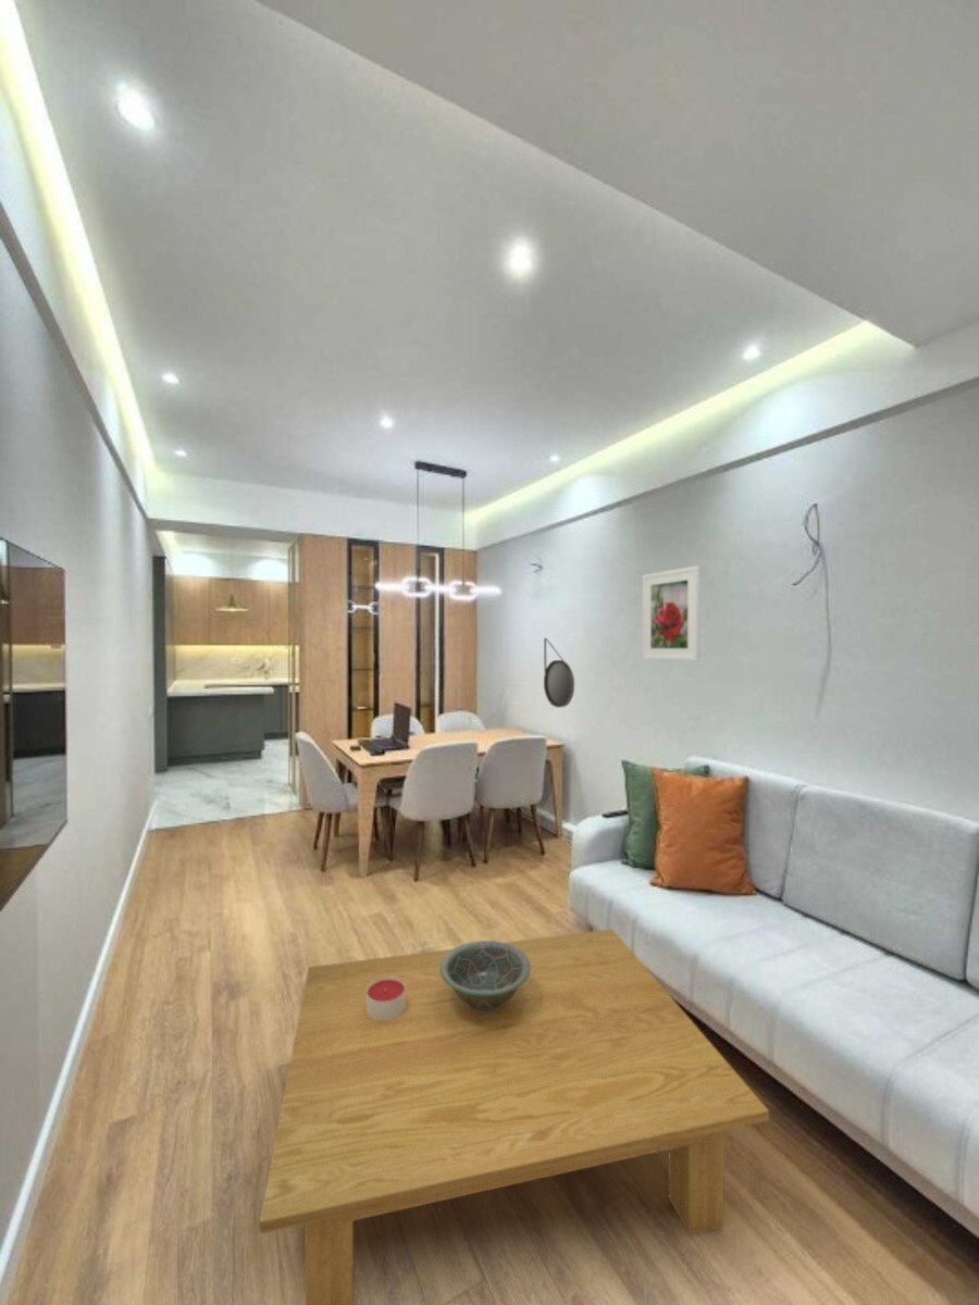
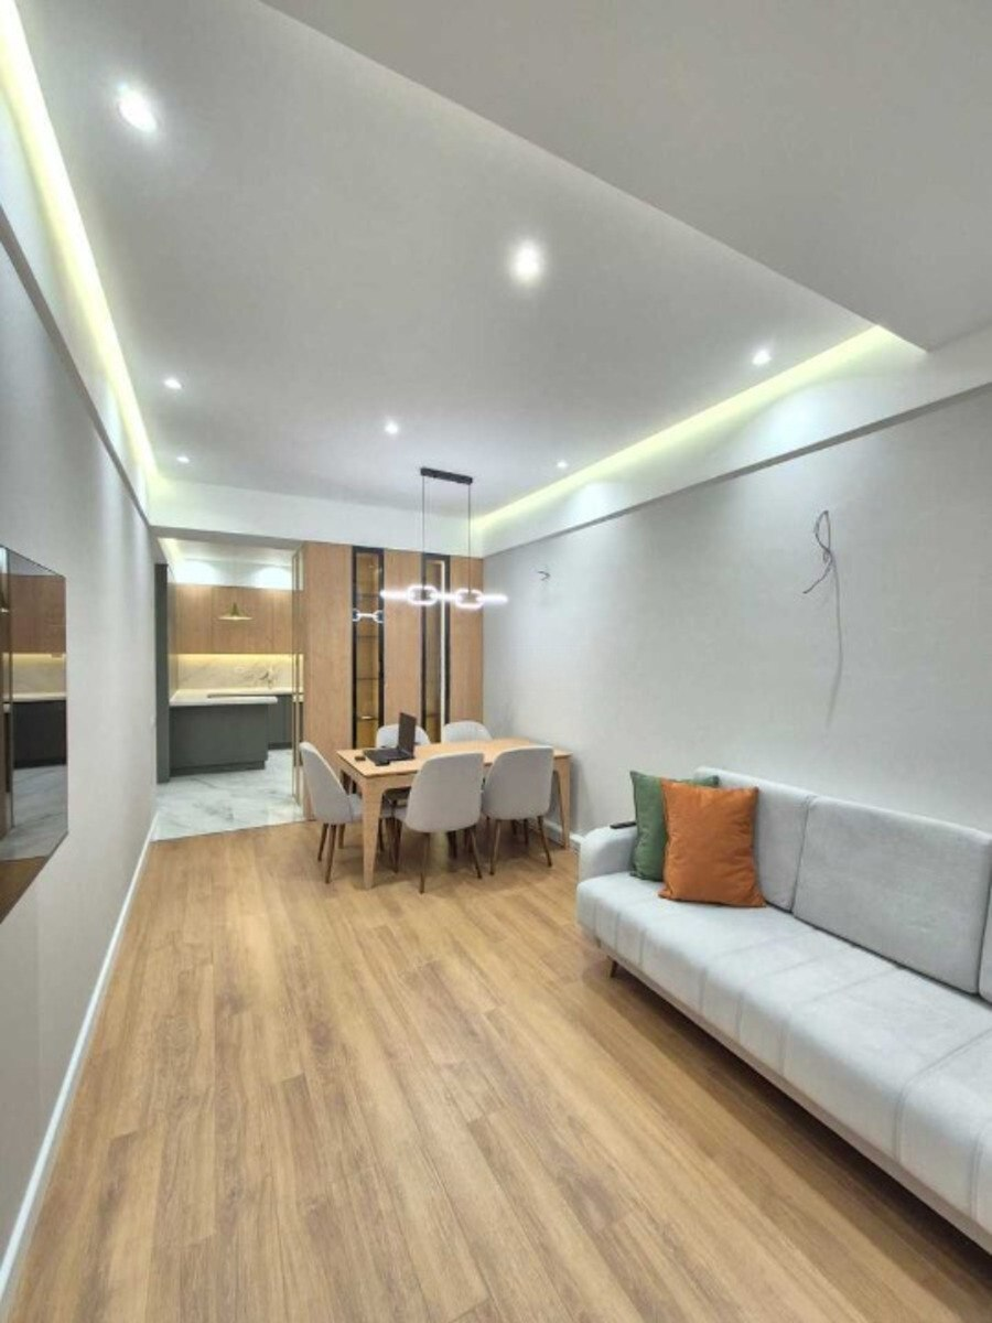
- candle (385, 997)
- decorative bowl (485, 981)
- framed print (669, 616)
- home mirror (558, 672)
- coffee table (496, 1081)
